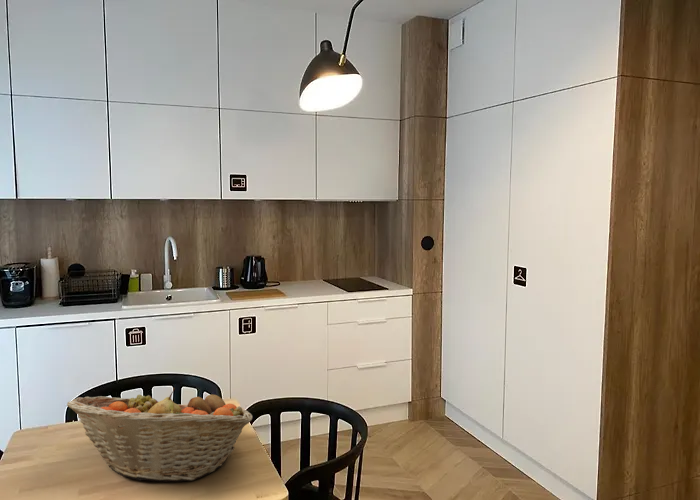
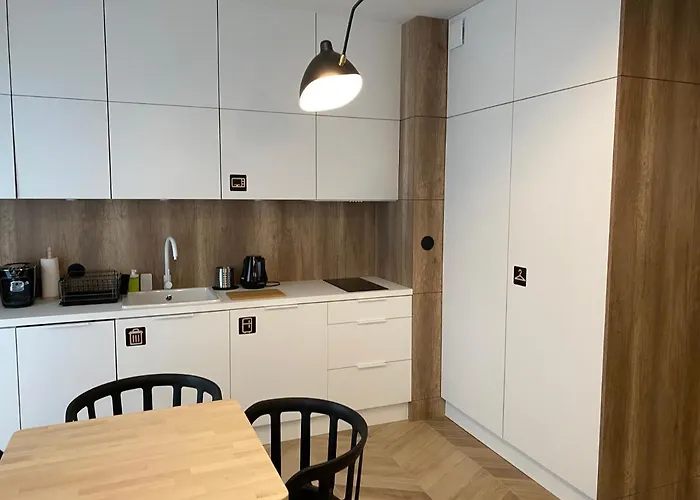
- fruit basket (162, 423)
